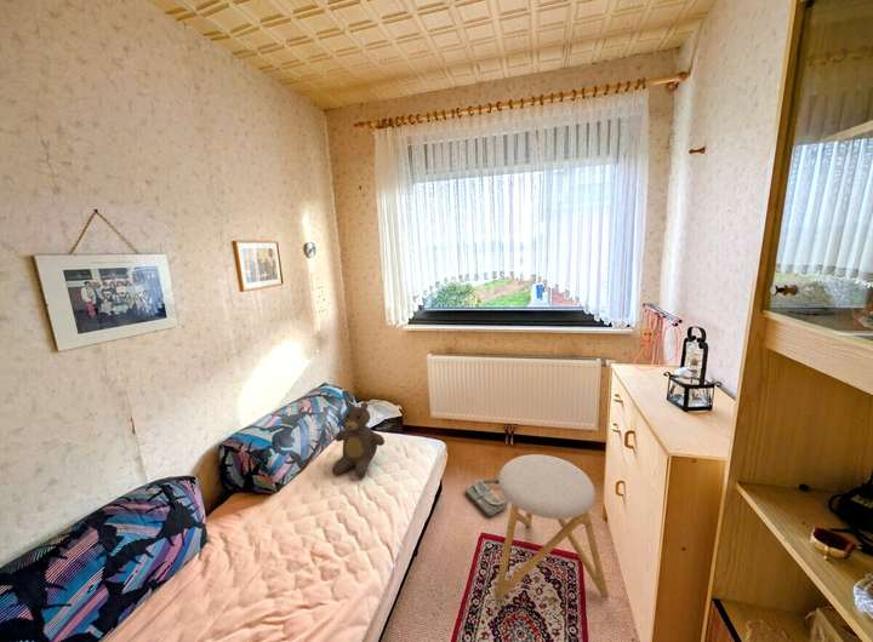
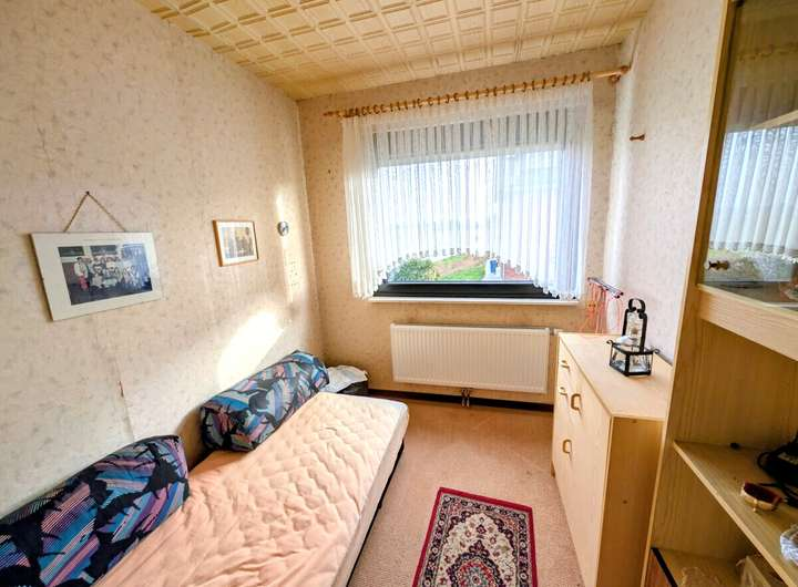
- bag (492, 492)
- stool (530, 525)
- teddy bear (354, 436)
